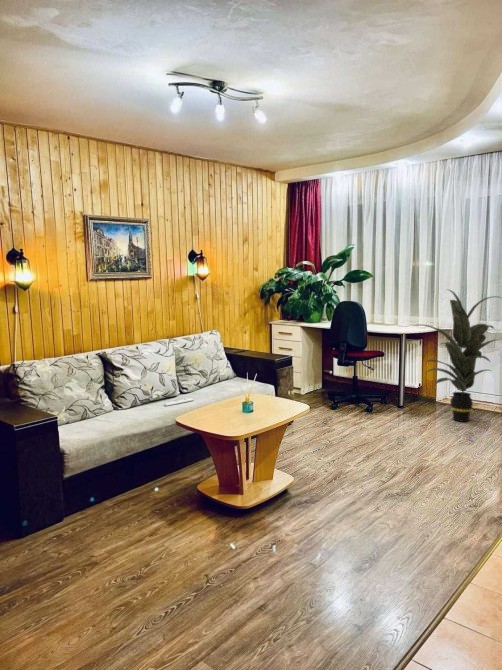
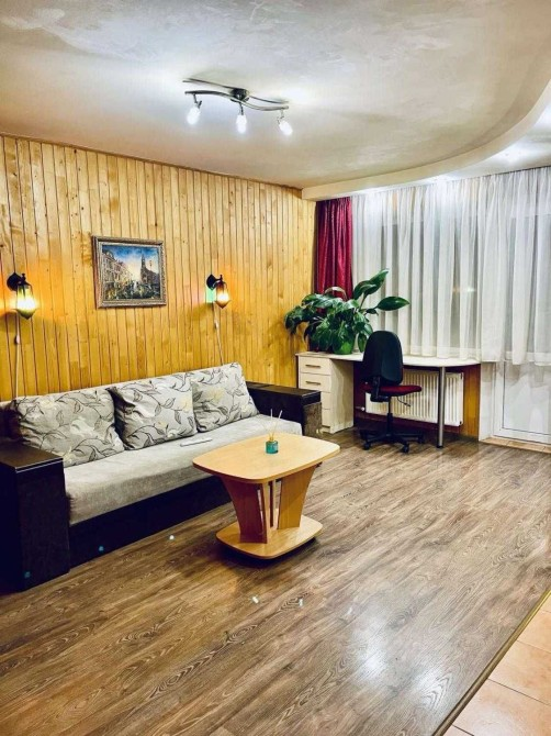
- indoor plant (459, 354)
